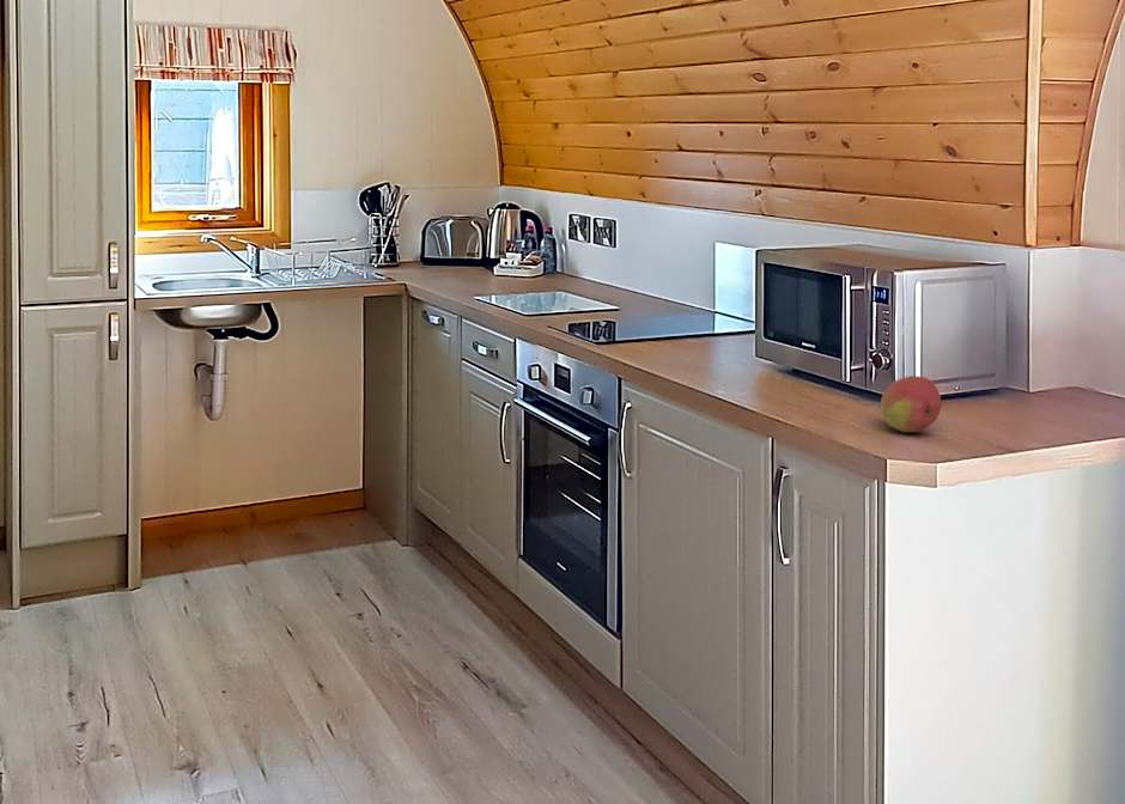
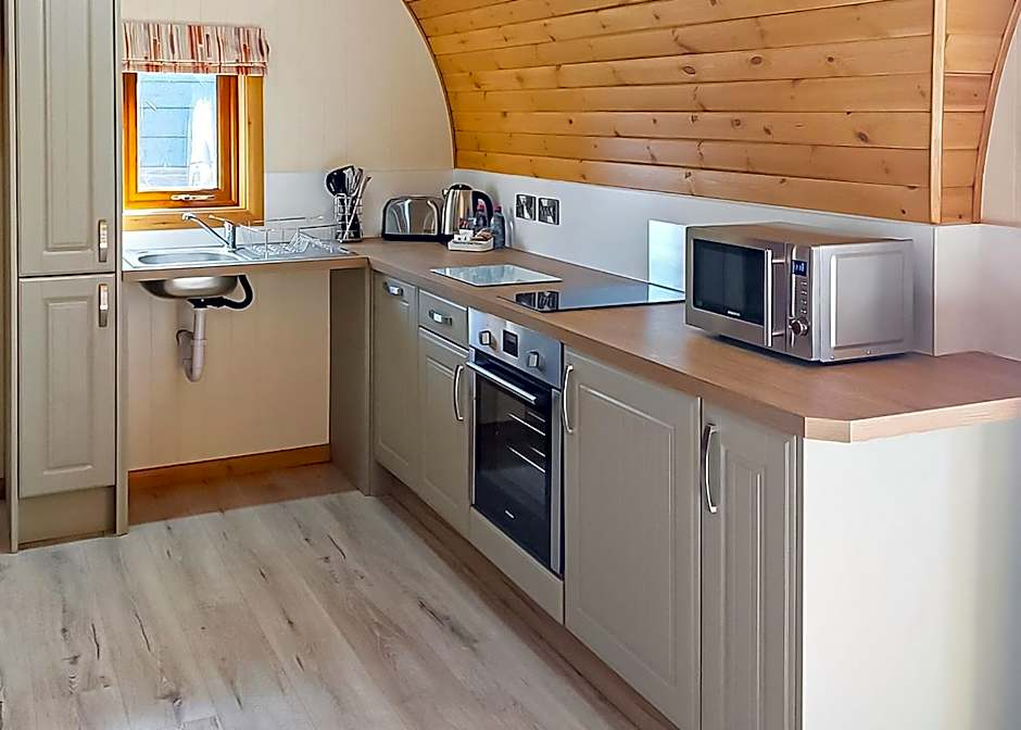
- fruit (910, 403)
